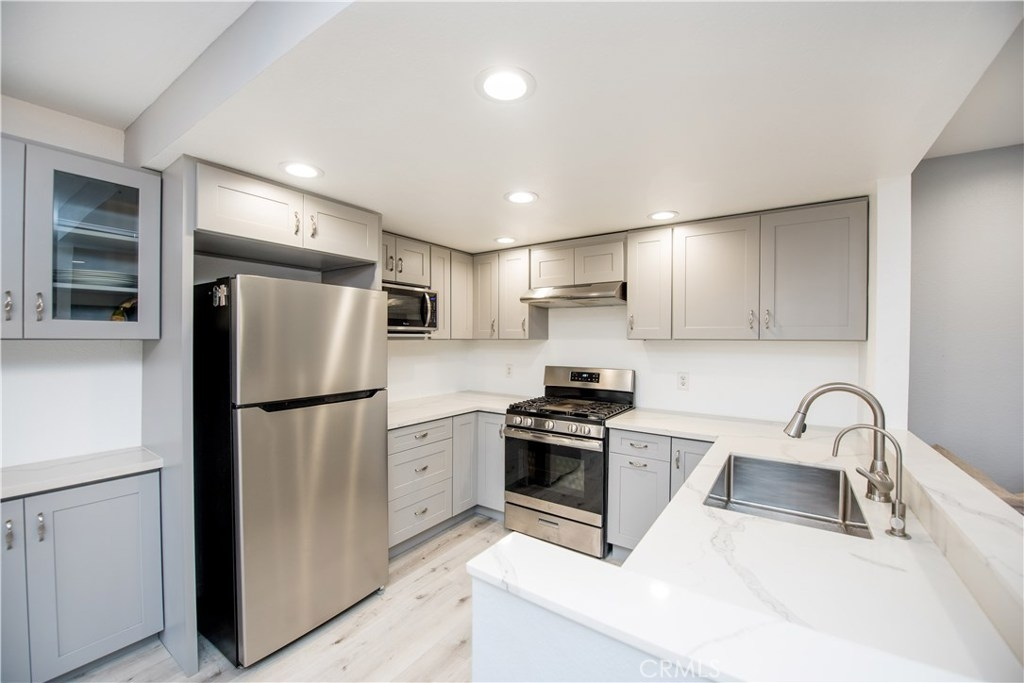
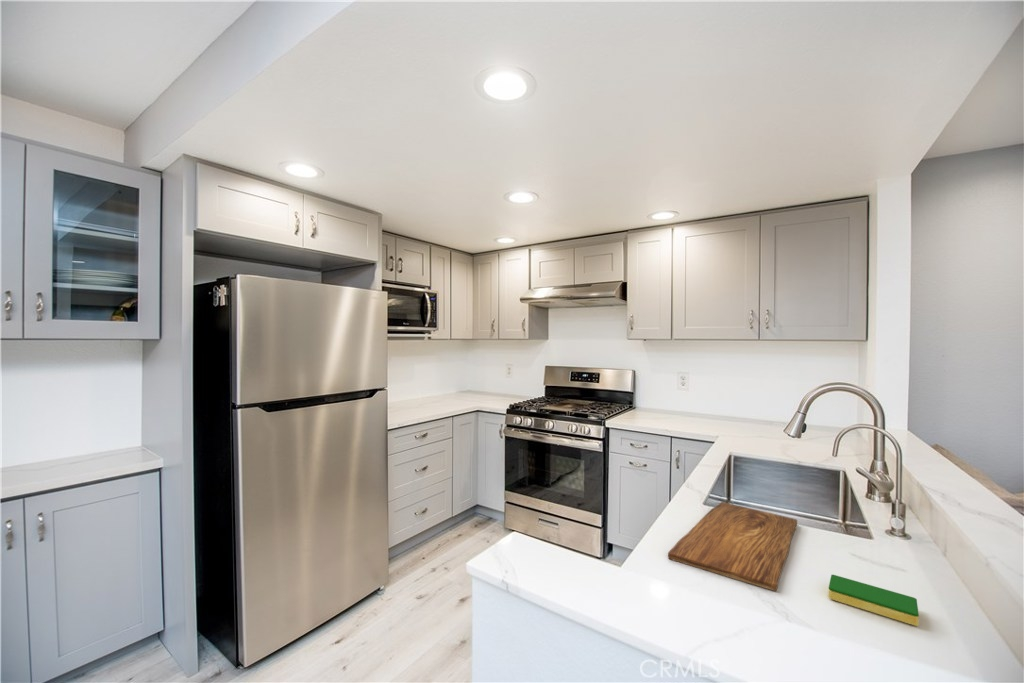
+ dish sponge (871, 598)
+ cutting board (739, 537)
